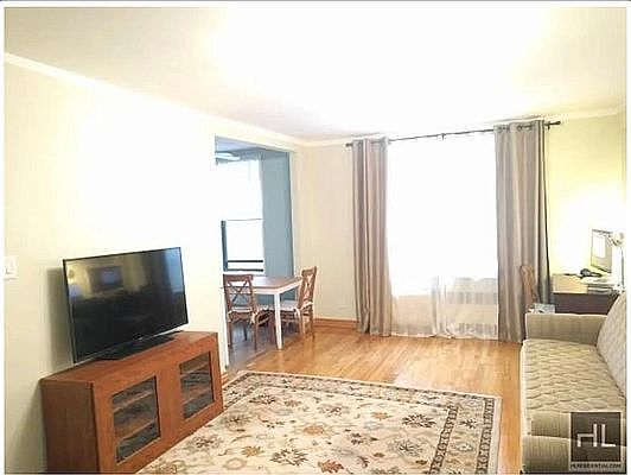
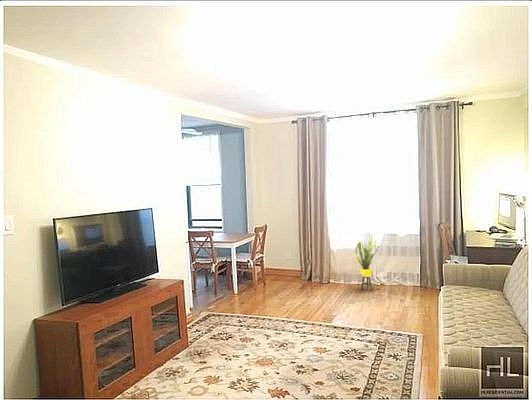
+ house plant (369, 262)
